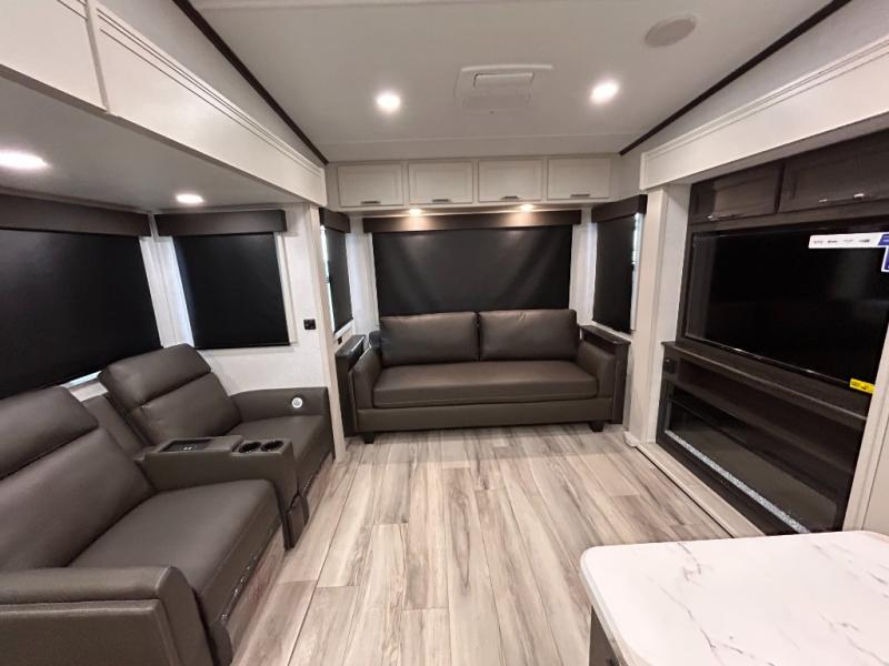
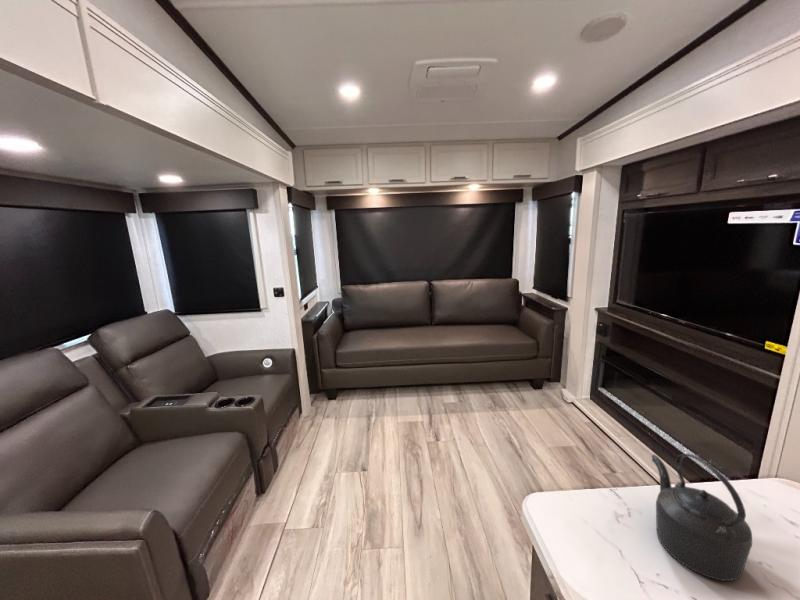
+ kettle (688, 494)
